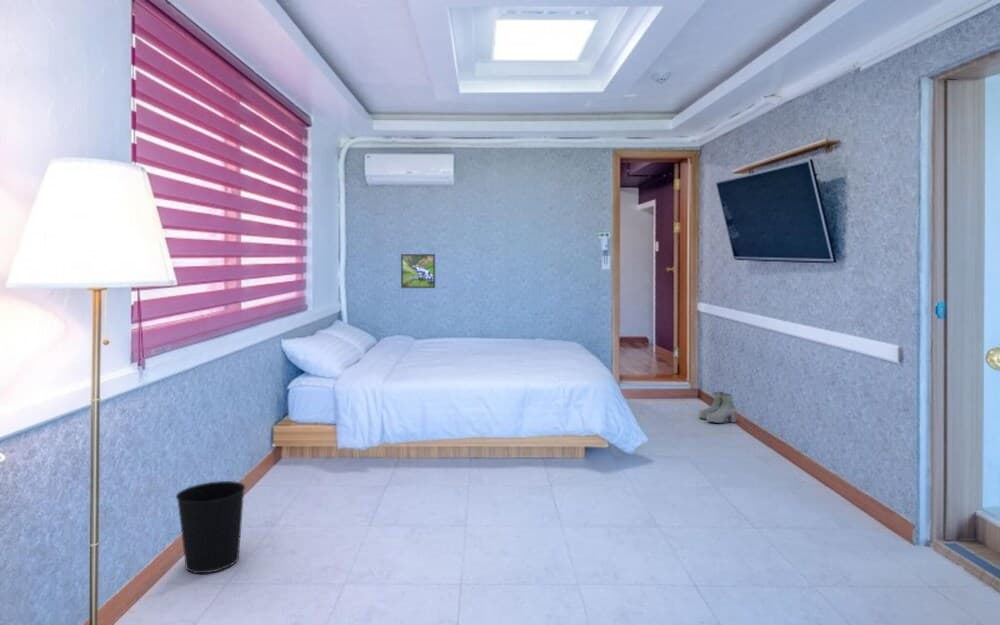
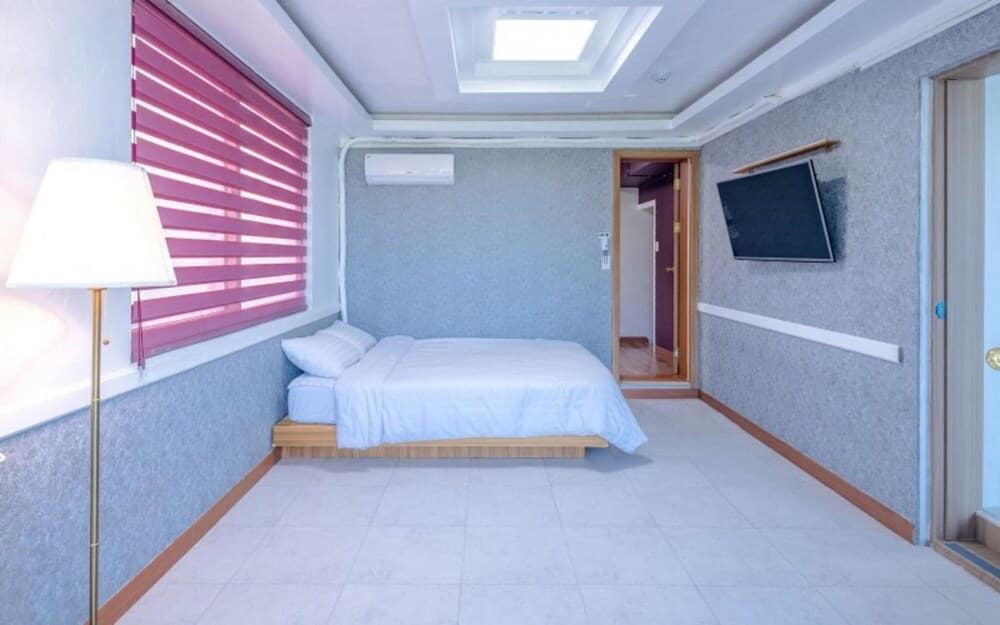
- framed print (418, 271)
- boots (717, 406)
- wastebasket (212, 526)
